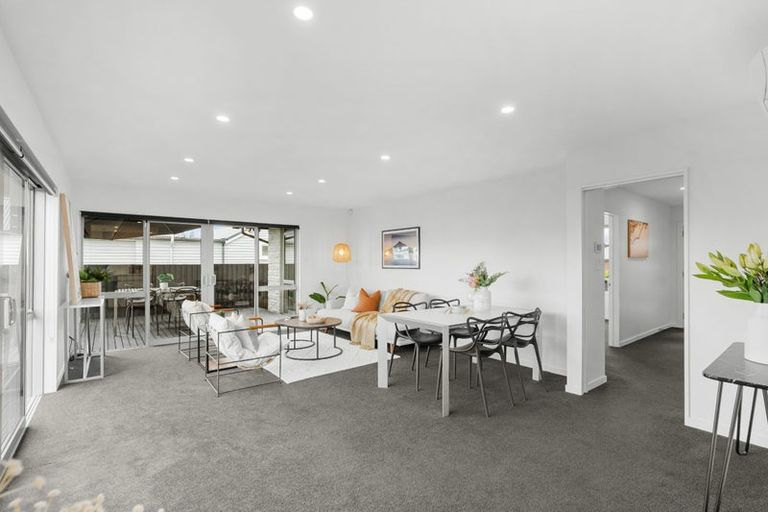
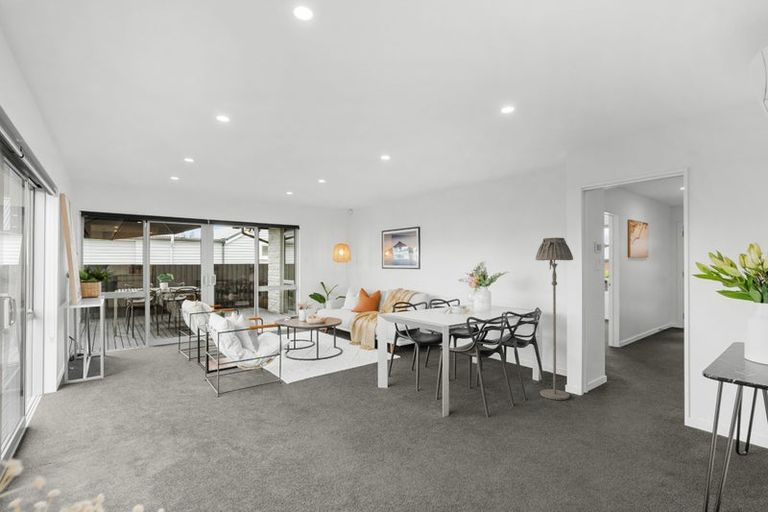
+ floor lamp (554, 316)
